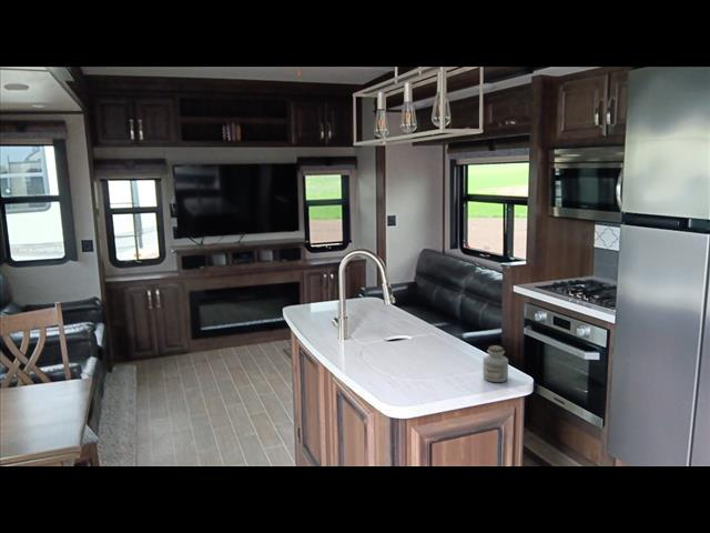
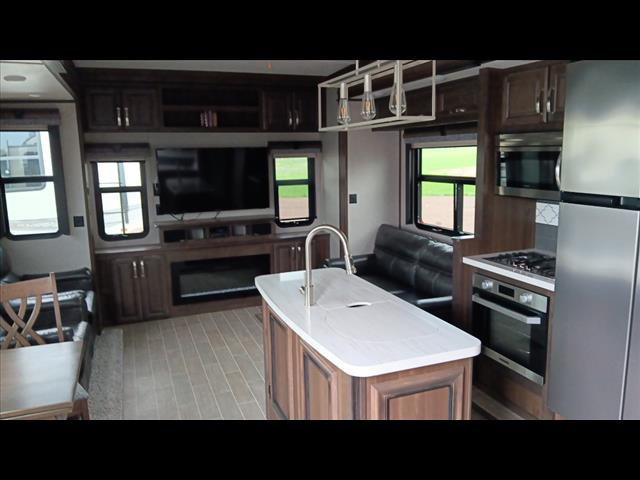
- jar (495, 362)
